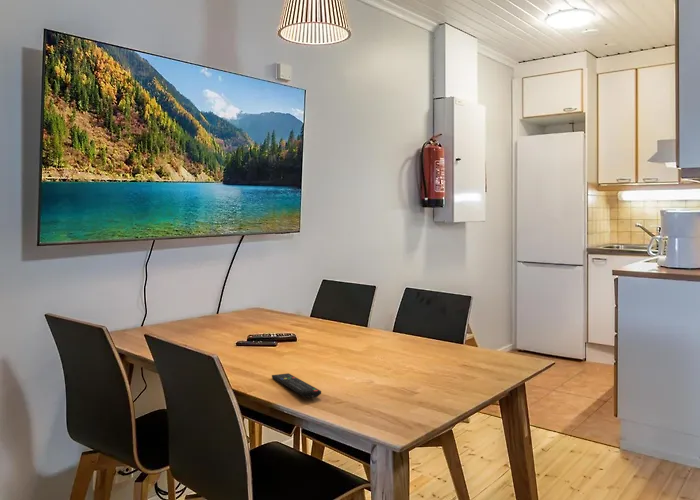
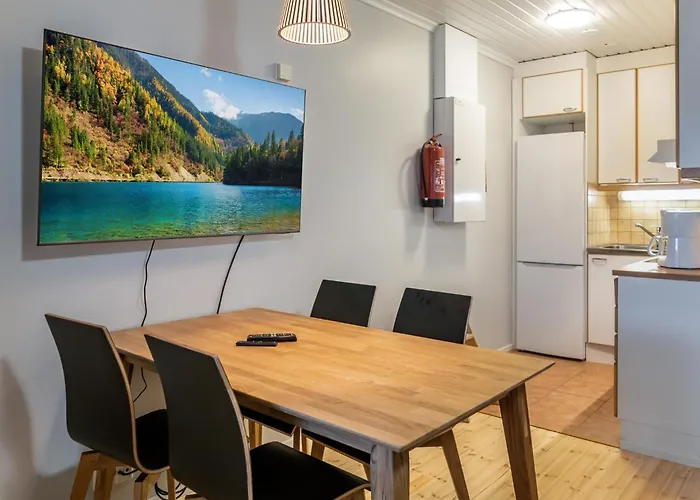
- remote control (295, 385)
